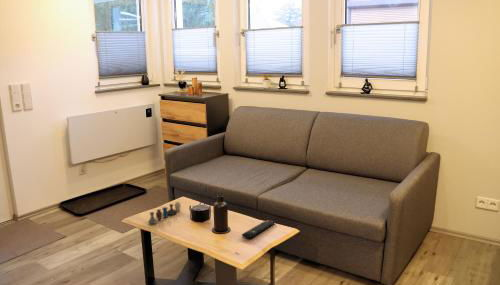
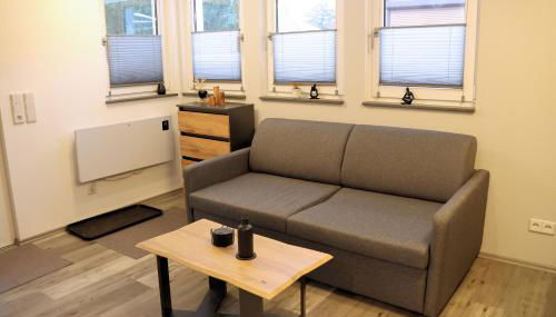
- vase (165, 212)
- remote control (259, 228)
